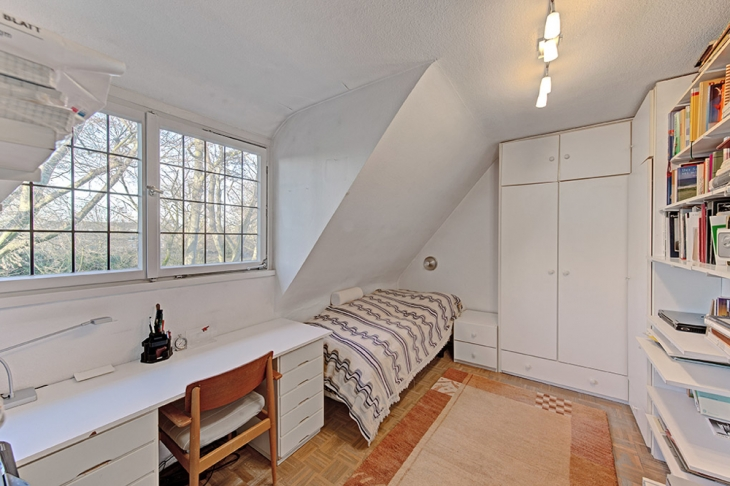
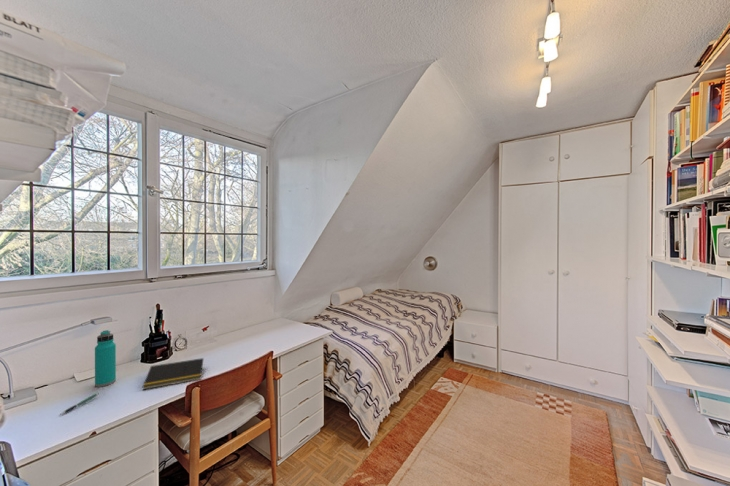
+ water bottle (105, 357)
+ notepad (175, 372)
+ pen (80, 403)
